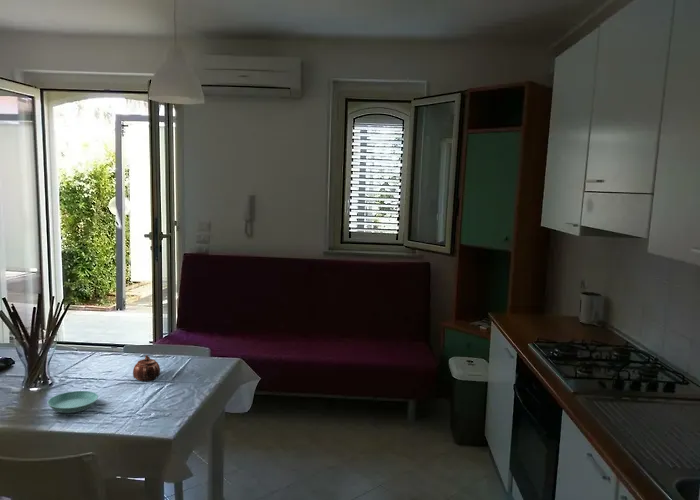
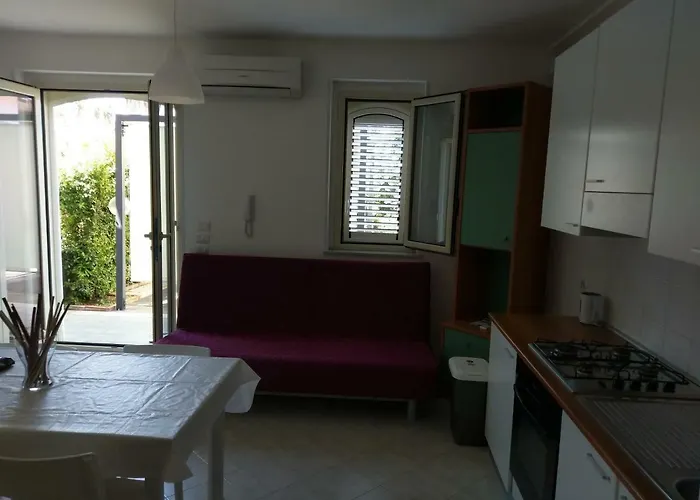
- teapot (146, 366)
- saucer (73, 402)
